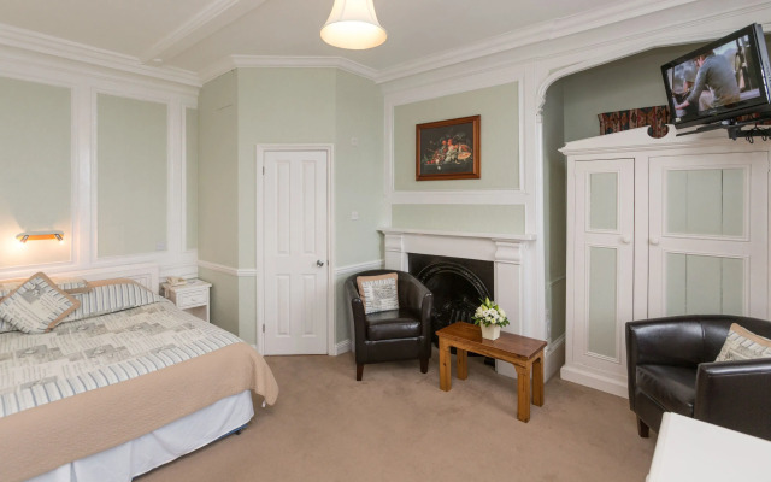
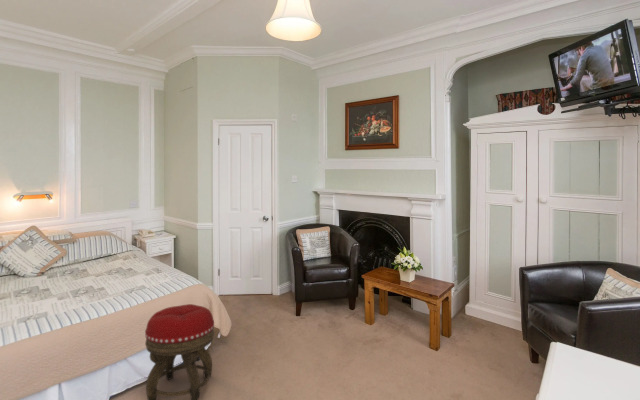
+ footstool (181, 350)
